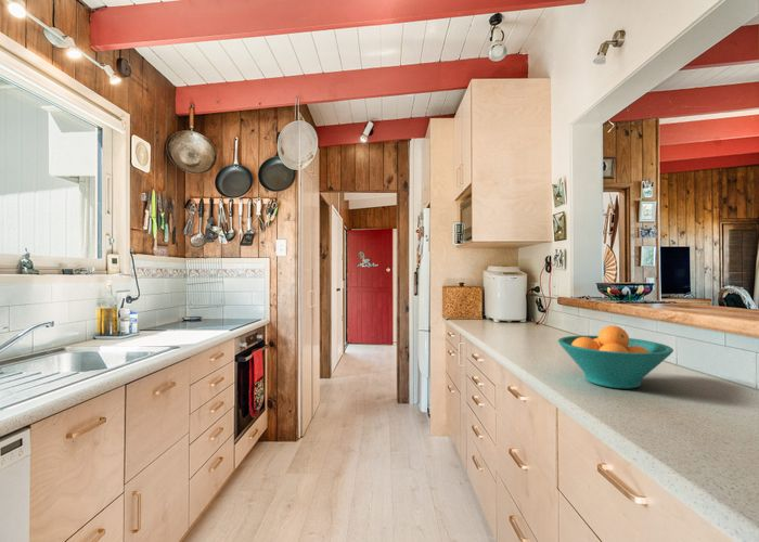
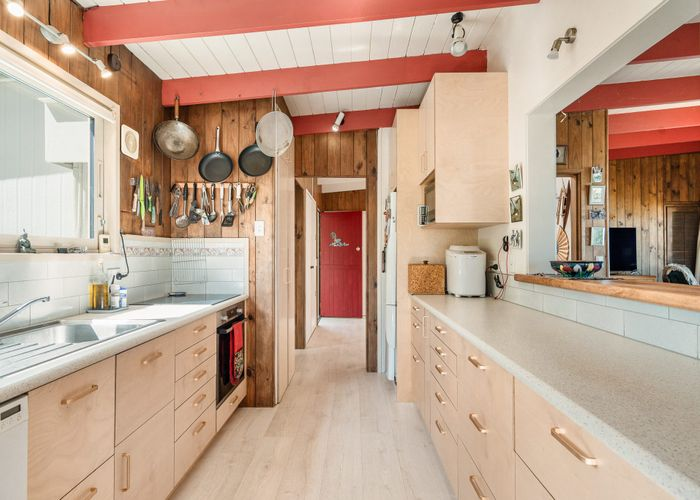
- fruit bowl (612, 353)
